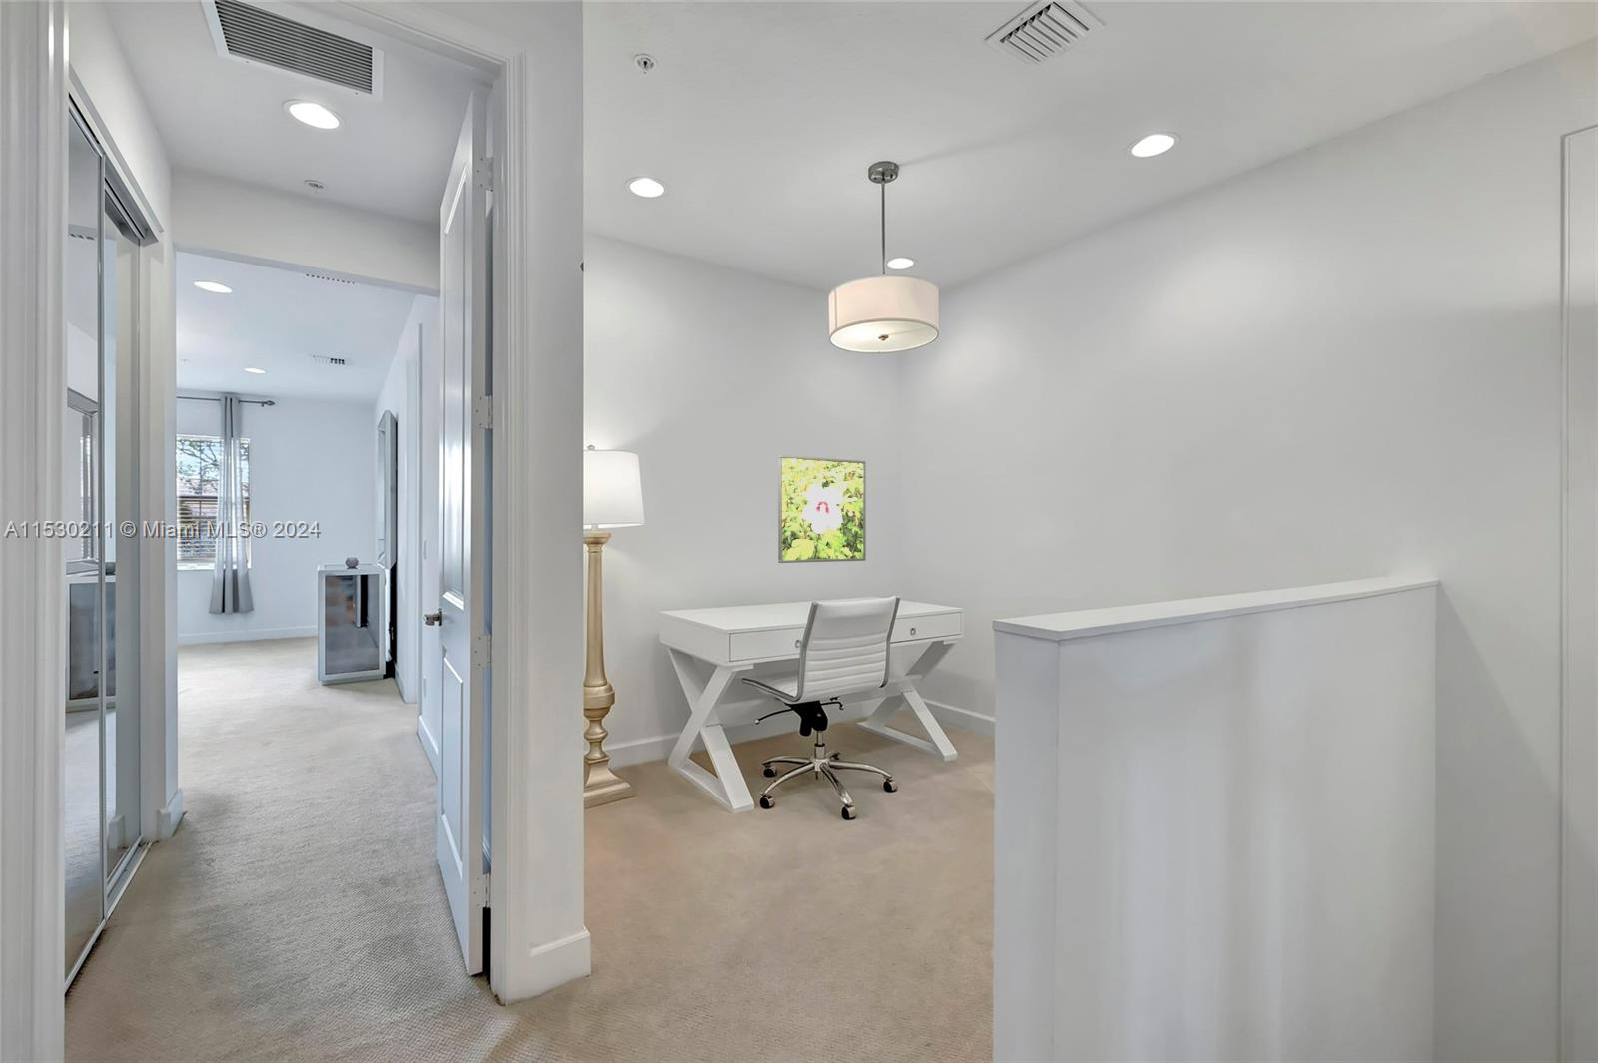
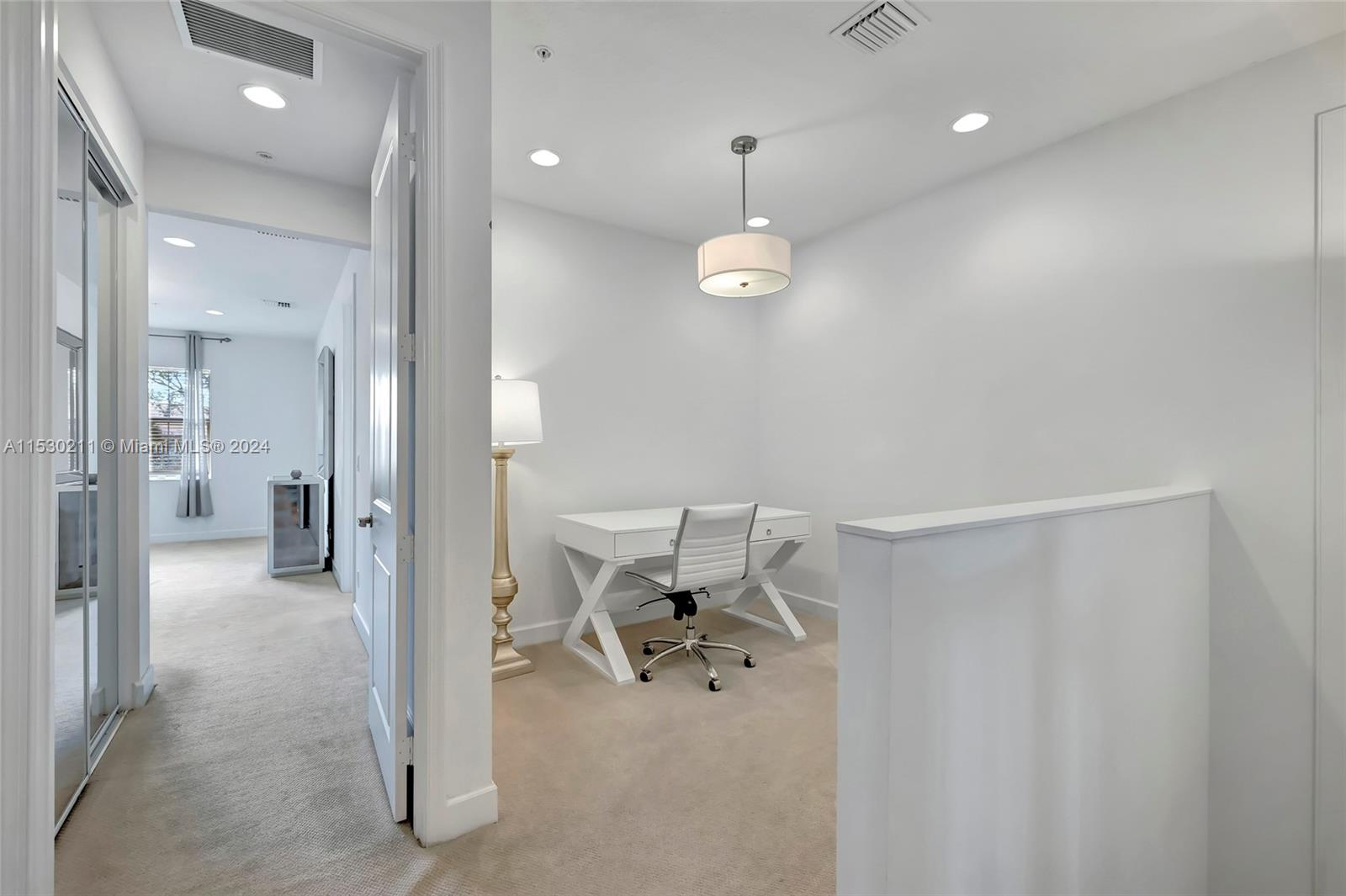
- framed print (823, 510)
